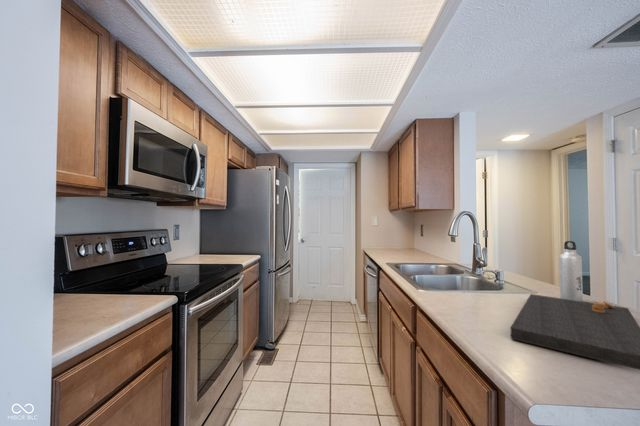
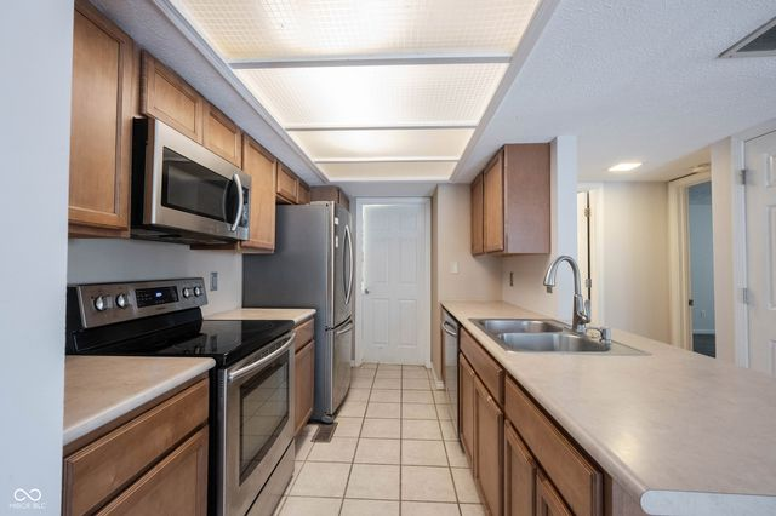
- cutting board (575, 317)
- water bottle (570, 270)
